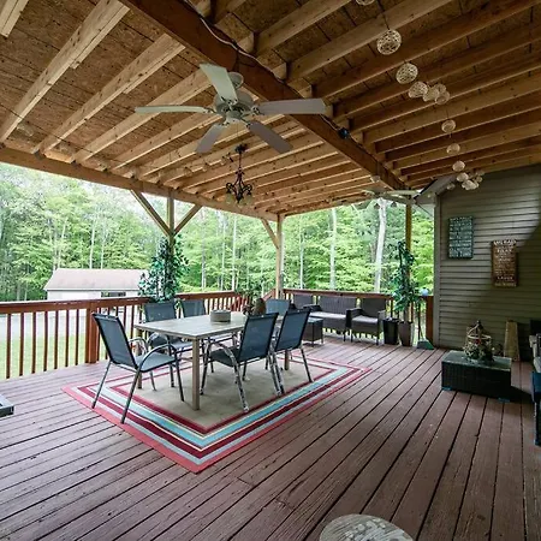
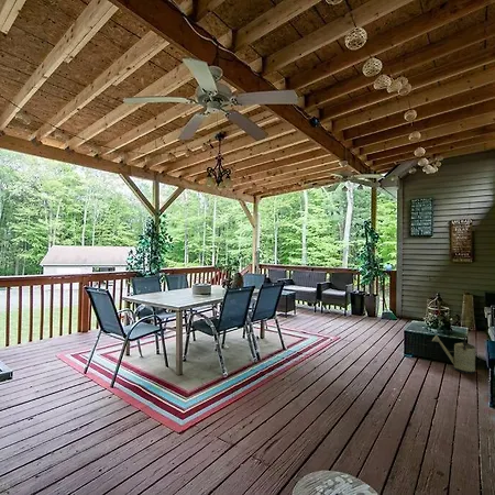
+ watering can (454, 351)
